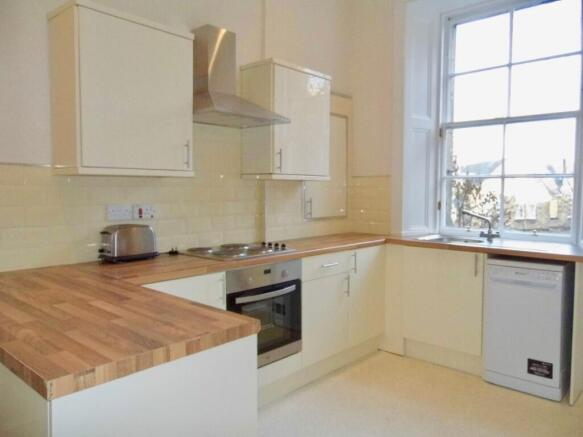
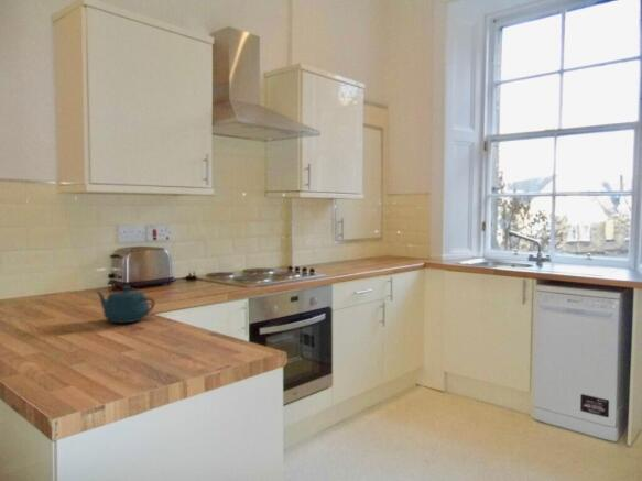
+ teapot (124, 303)
